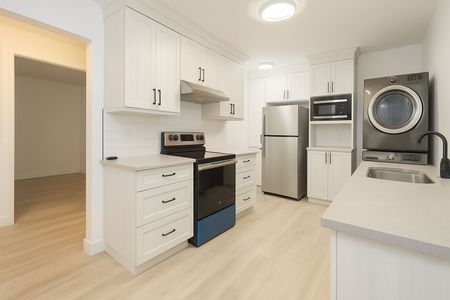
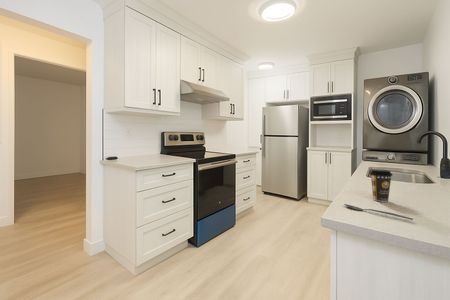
+ coffee cup (380, 185)
+ spoon (375, 211)
